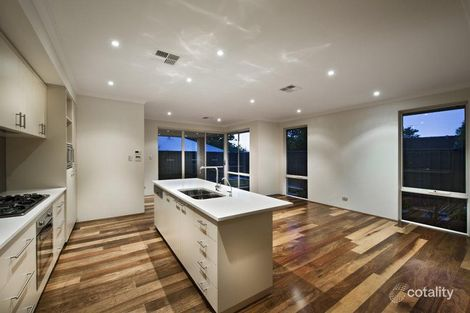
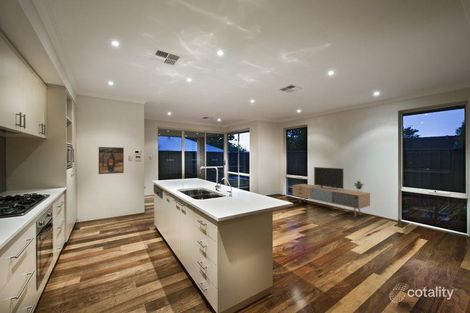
+ media console (326, 187)
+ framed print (111, 160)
